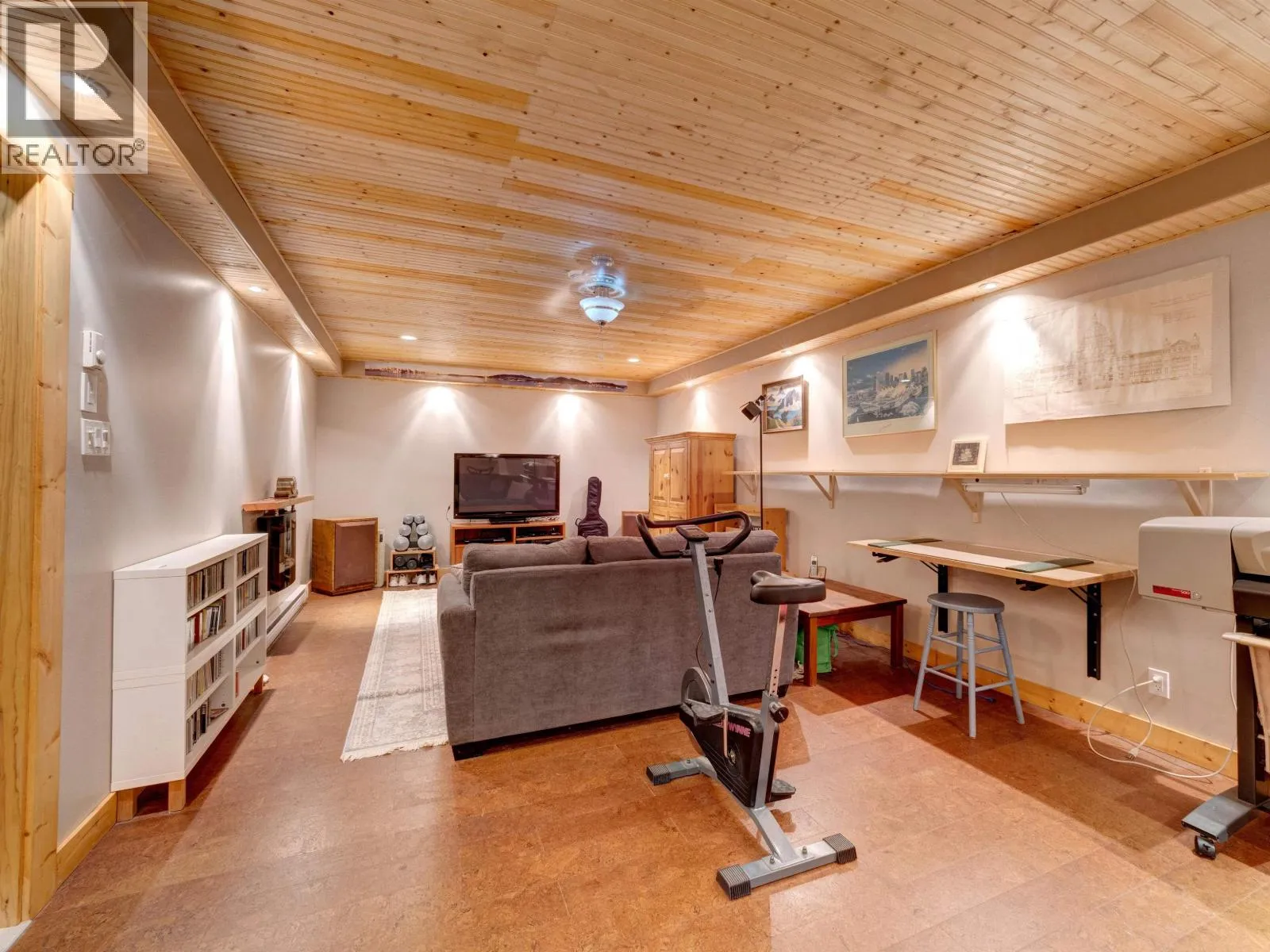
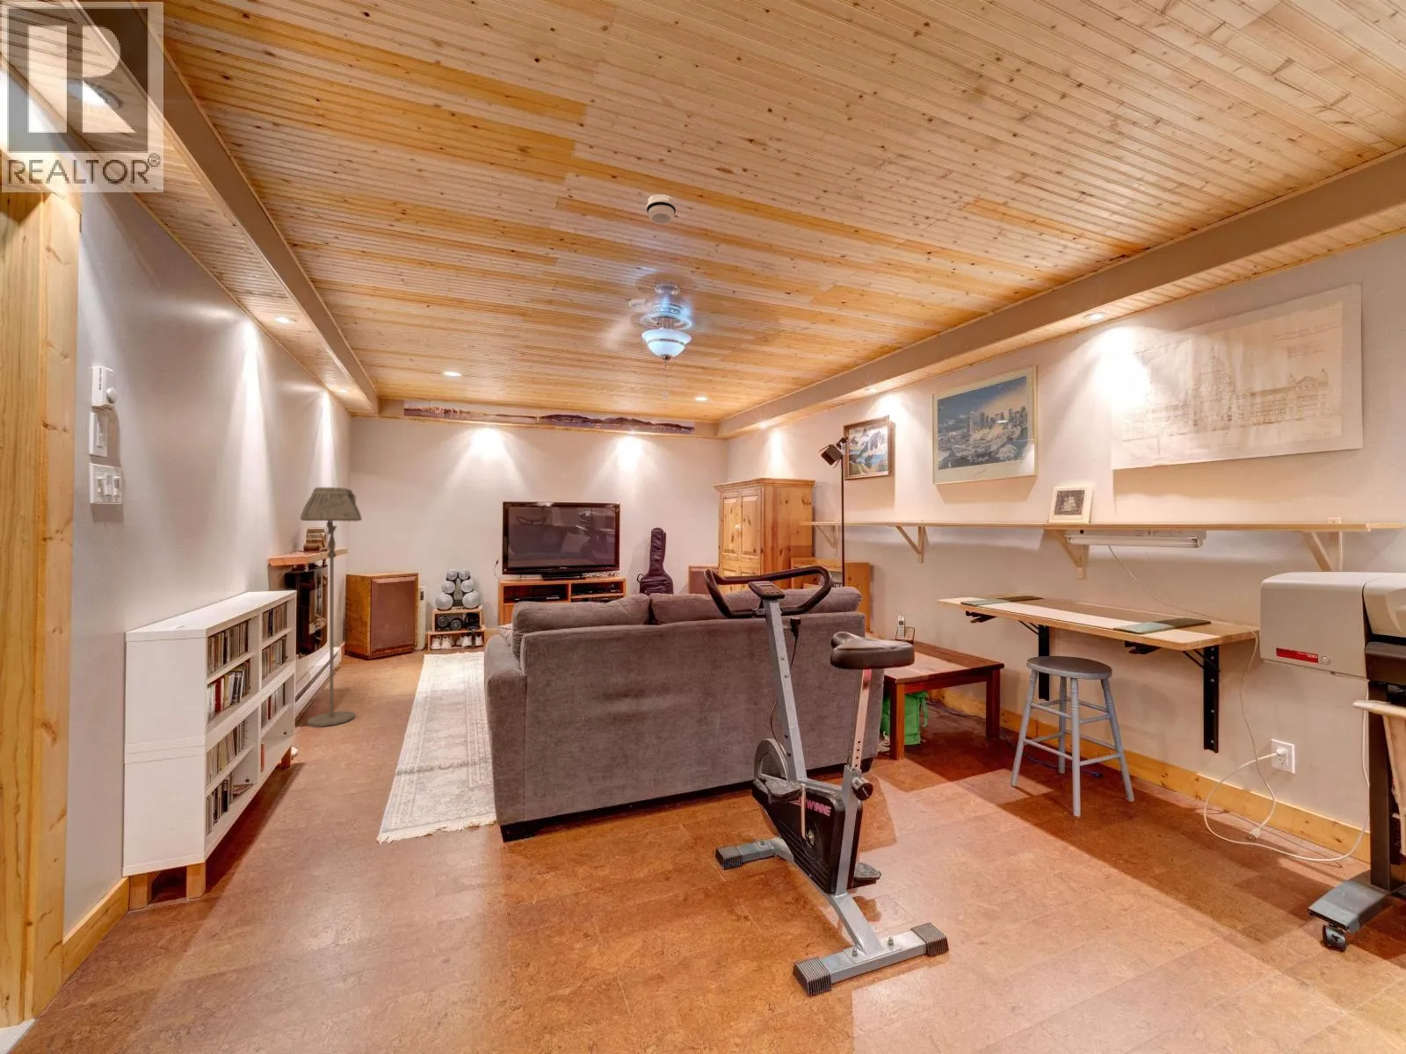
+ smoke detector (661, 210)
+ floor lamp (331, 603)
